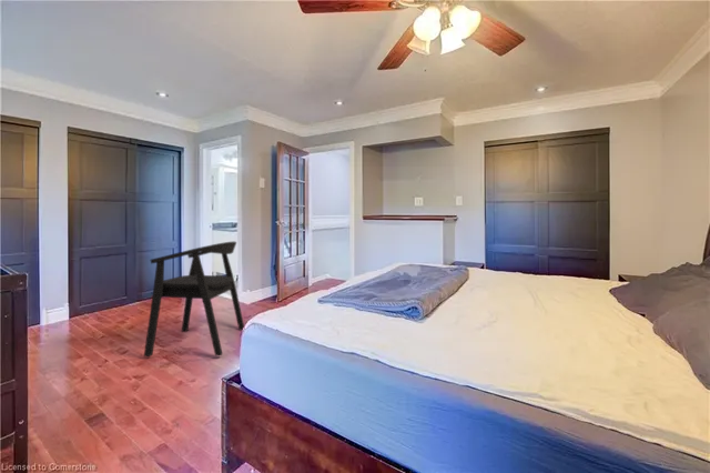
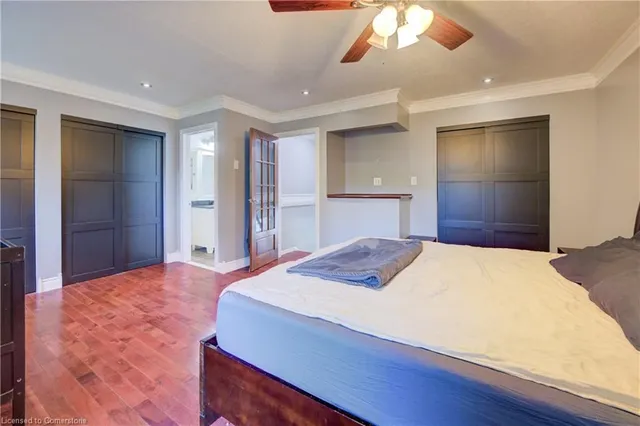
- armchair (200, 292)
